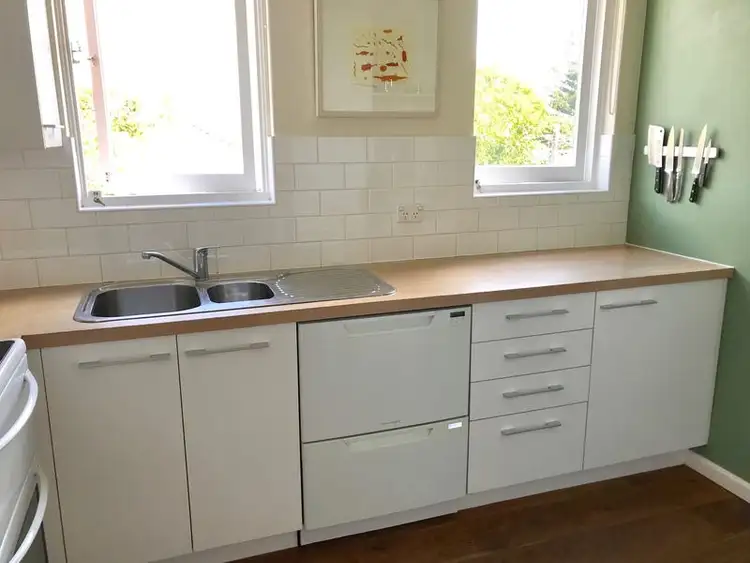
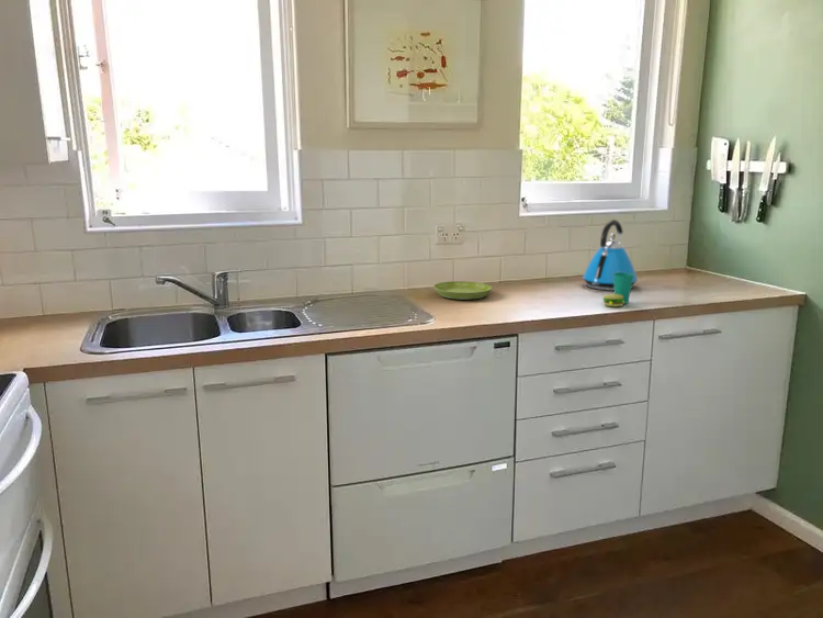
+ saucer (462, 290)
+ kettle (610, 252)
+ cup (618, 290)
